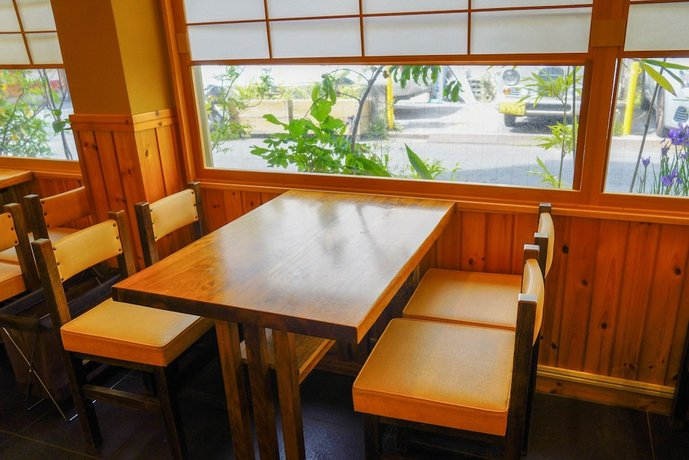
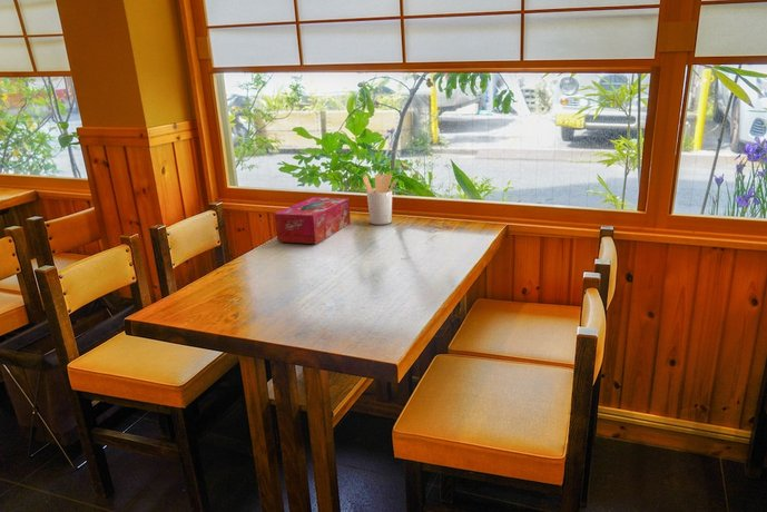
+ utensil holder (381, 197)
+ tissue box (314, 218)
